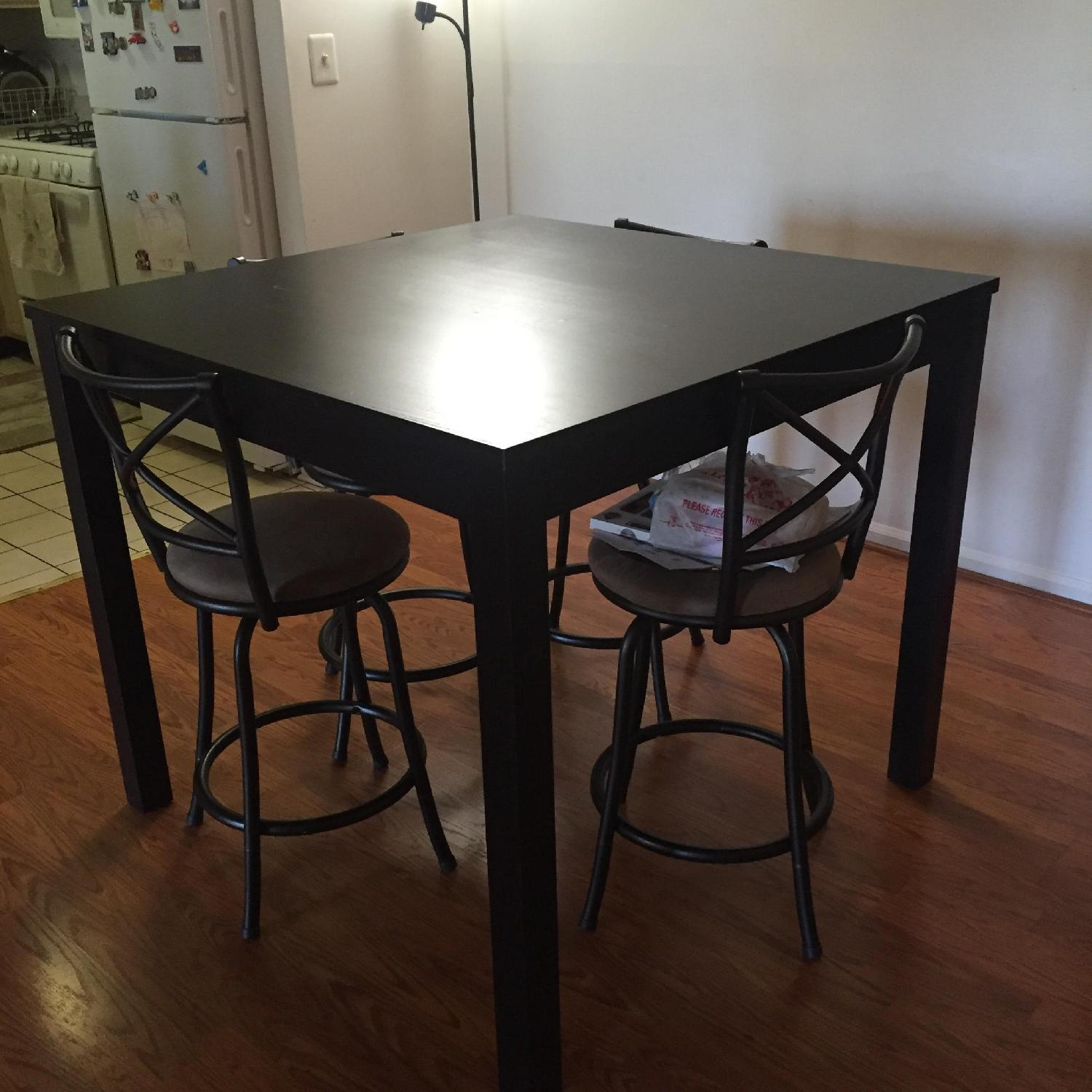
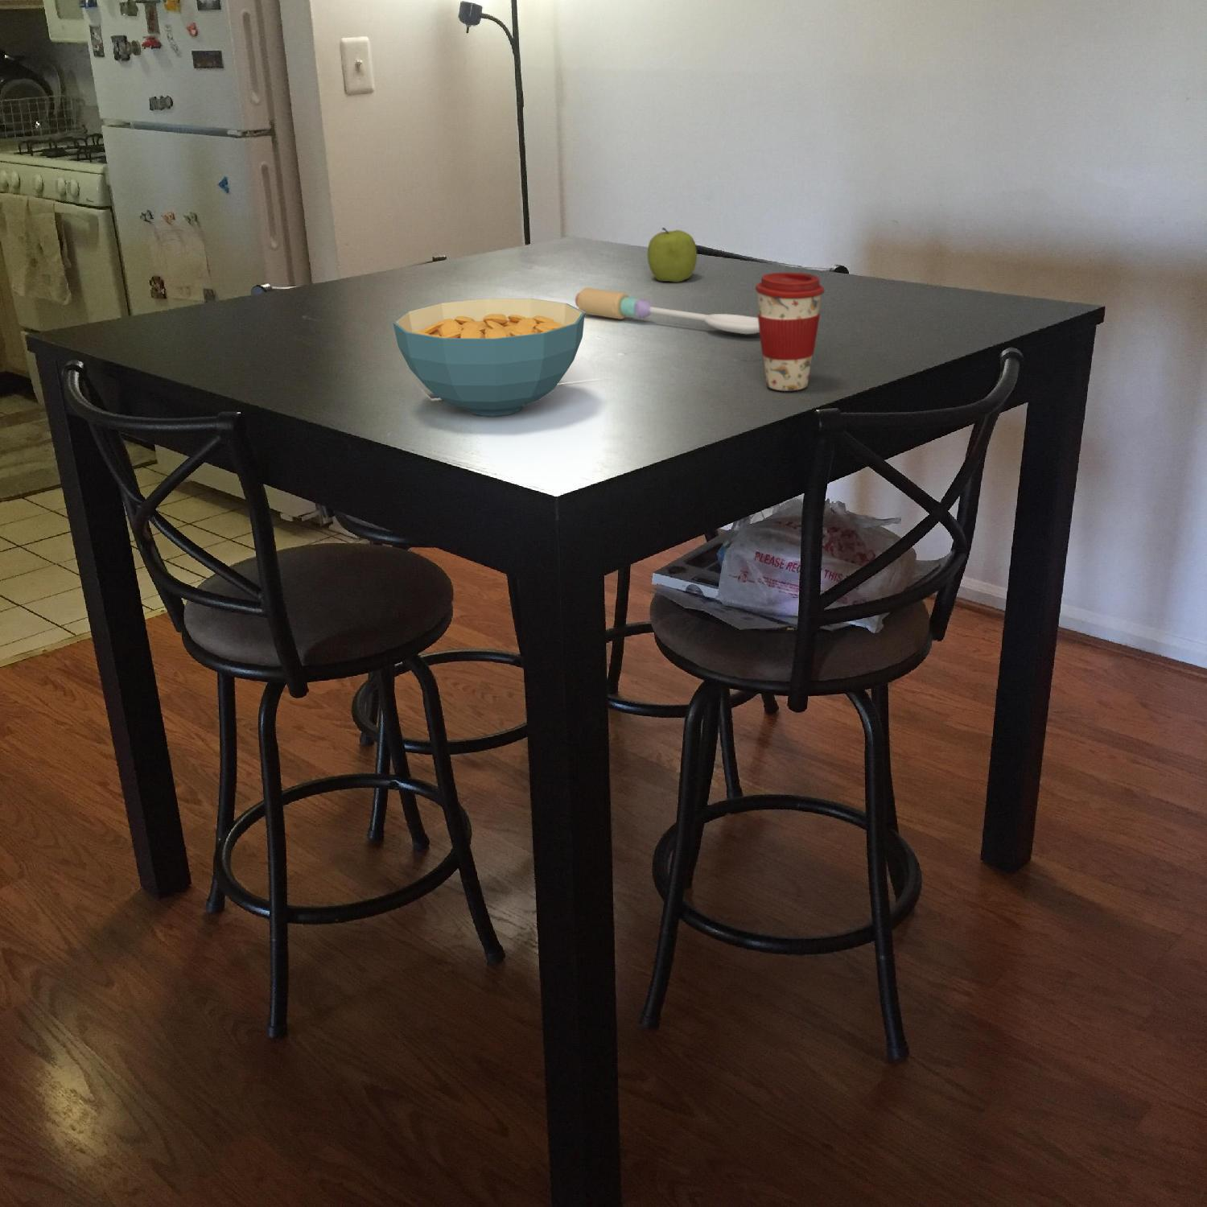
+ coffee cup (788, 332)
+ cereal bowl (492, 363)
+ fruit (672, 253)
+ spoon (668, 312)
